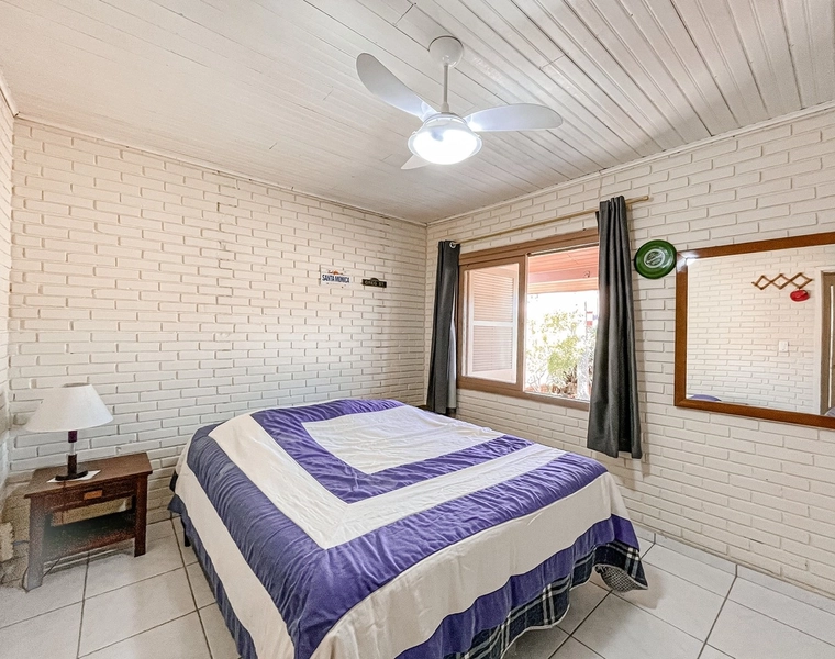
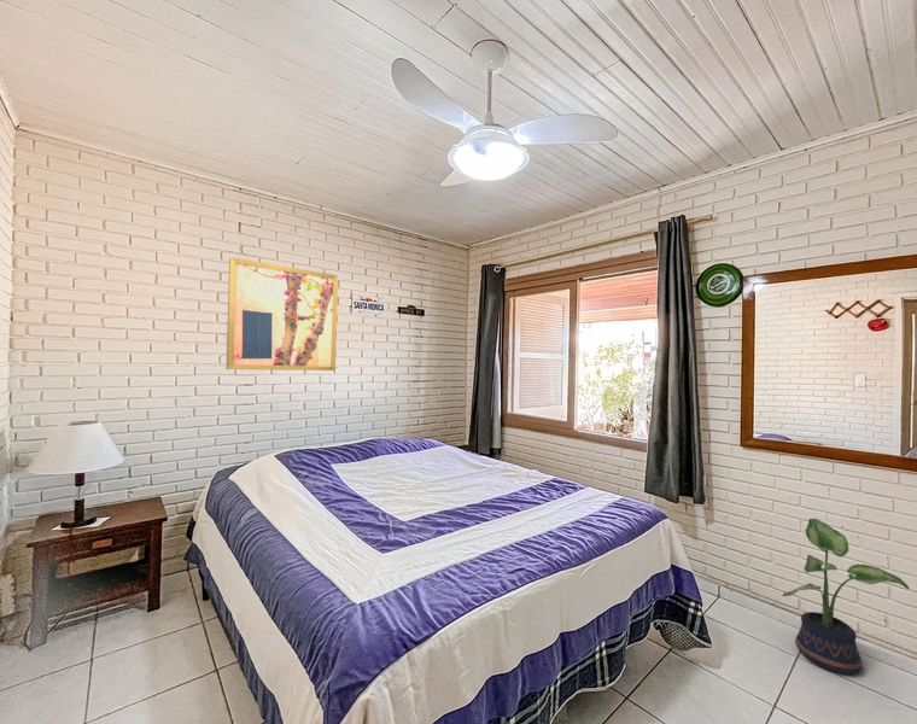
+ potted plant (836, 595)
+ wall art (286, 319)
